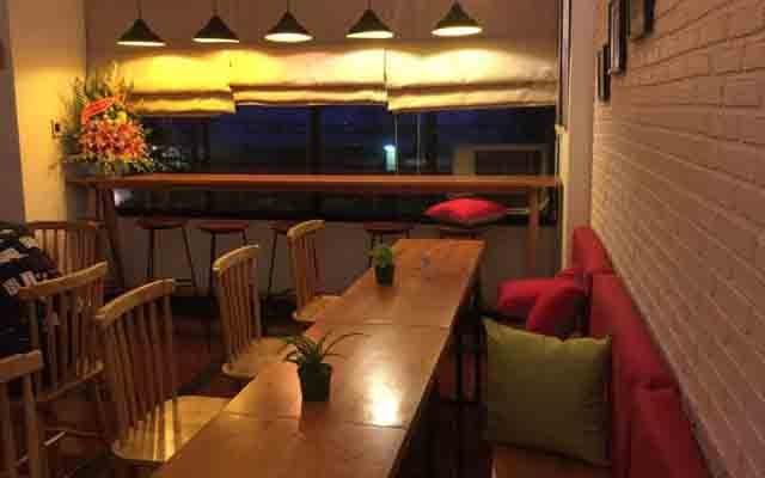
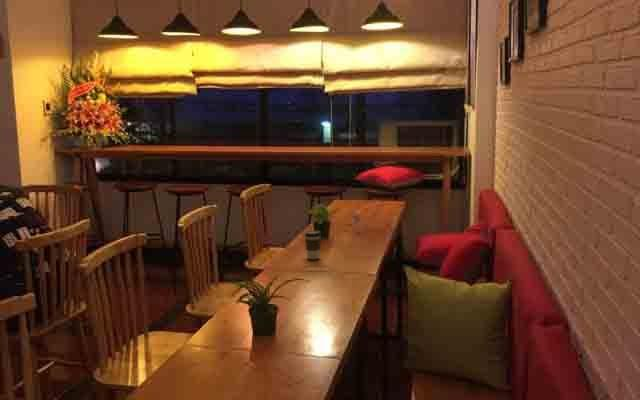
+ coffee cup (313, 245)
